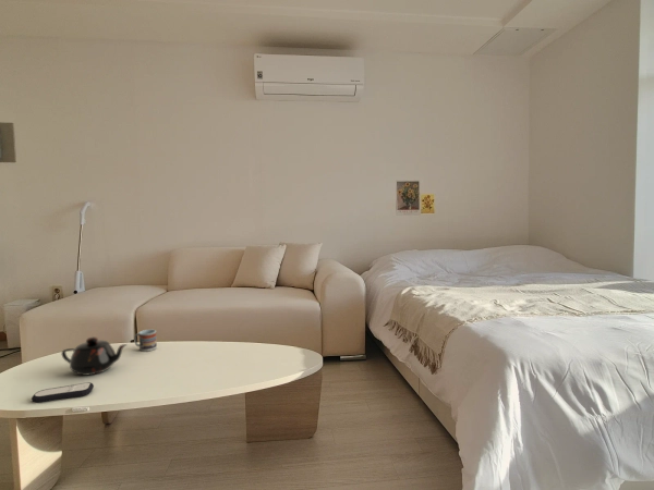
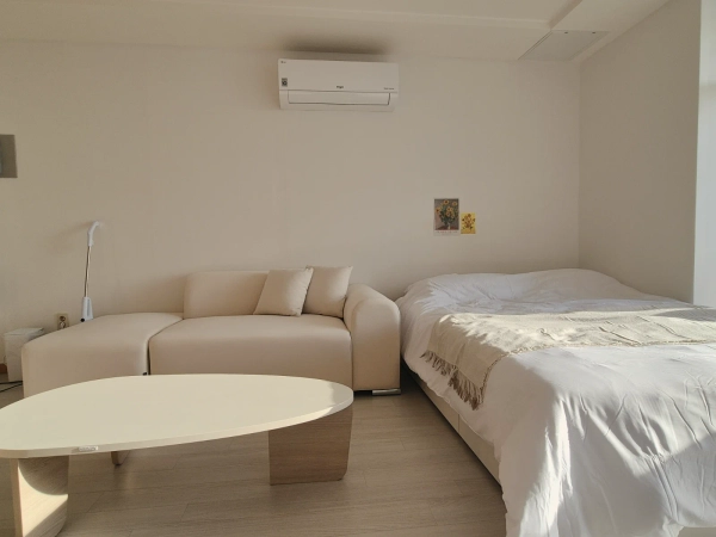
- cup (144, 340)
- remote control (63, 392)
- teapot (95, 353)
